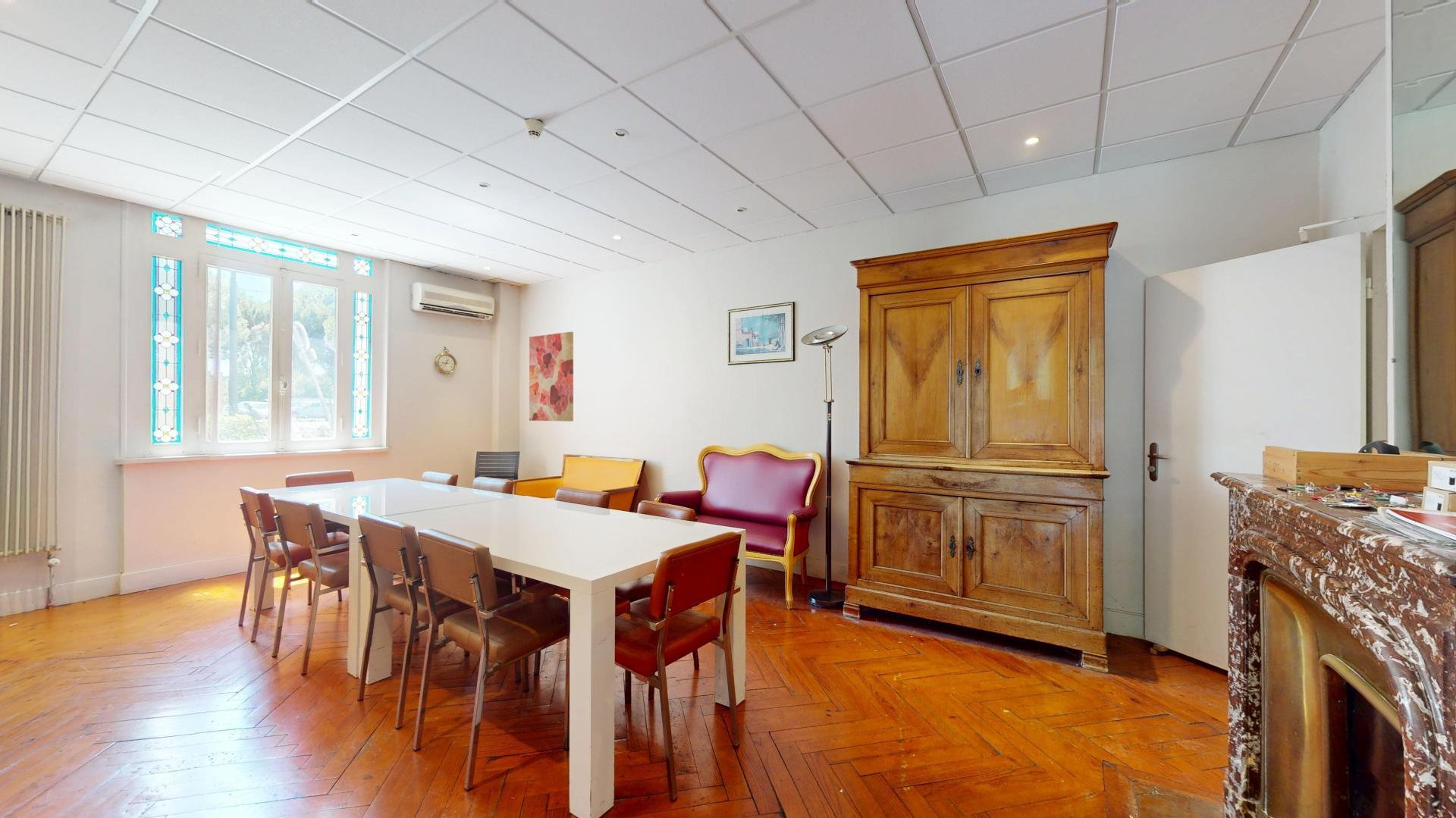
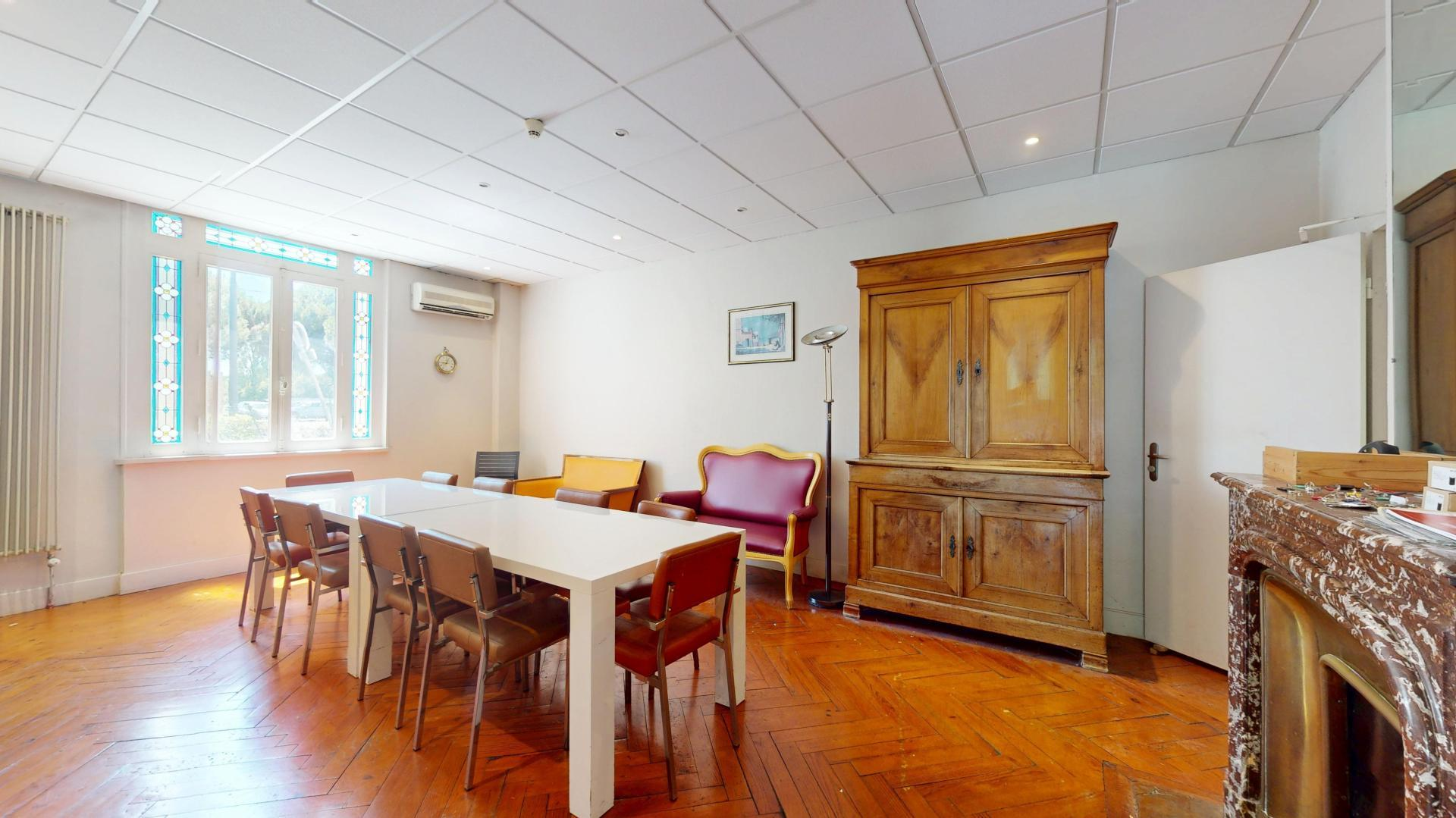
- wall art (551, 378)
